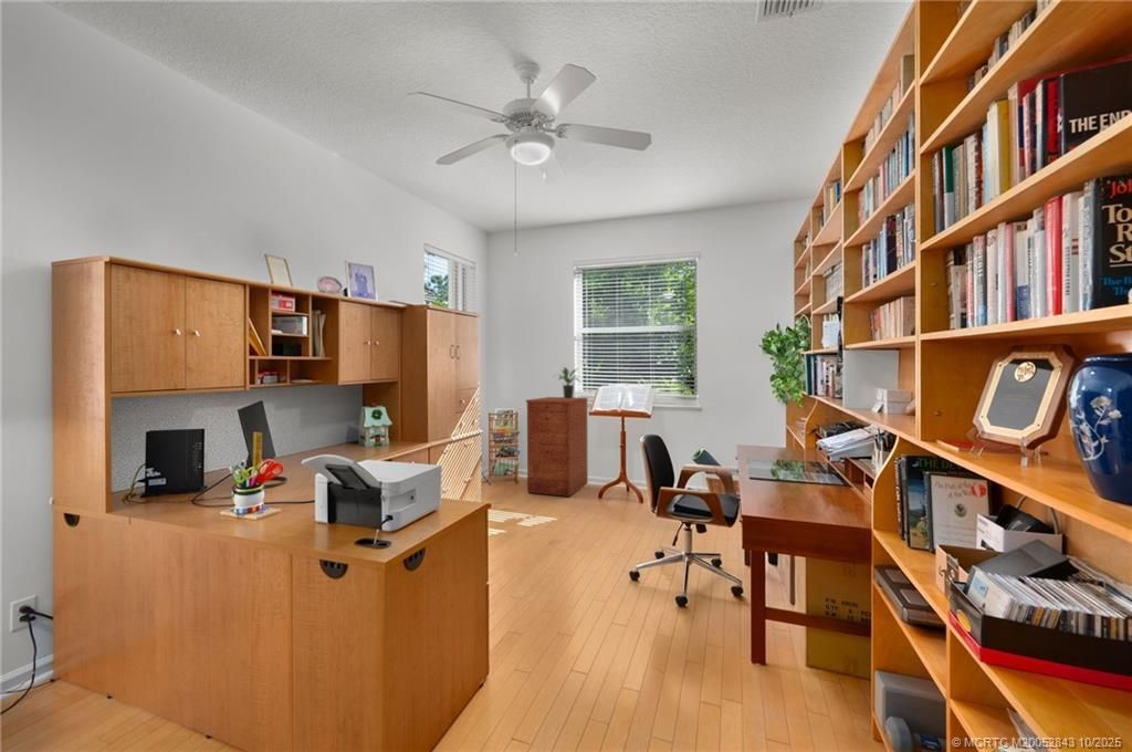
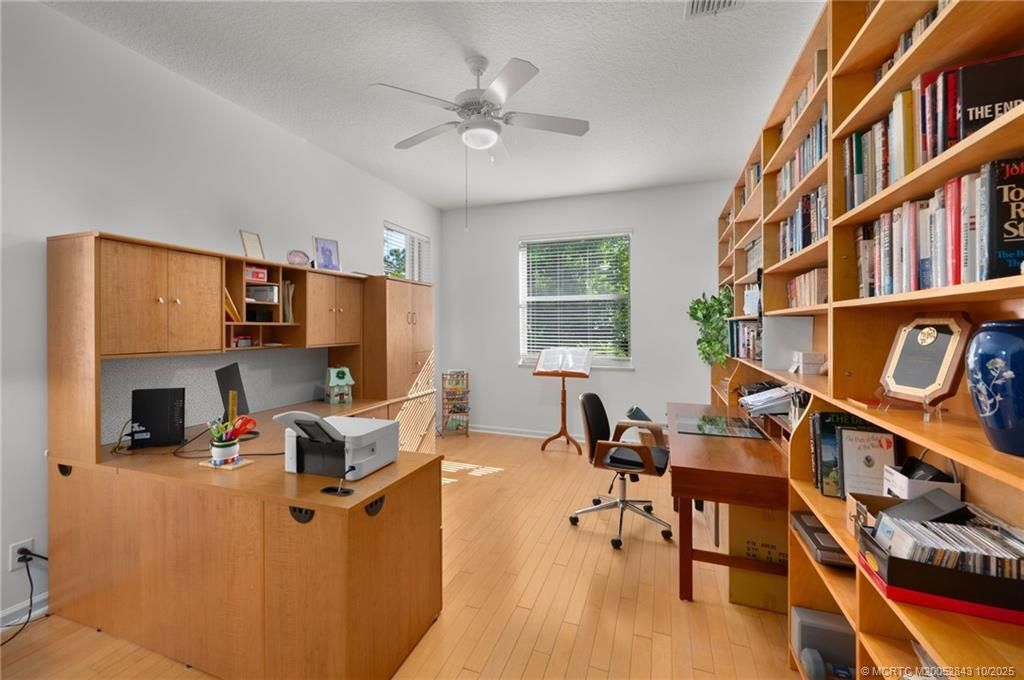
- filing cabinet (557, 443)
- potted plant (567, 383)
